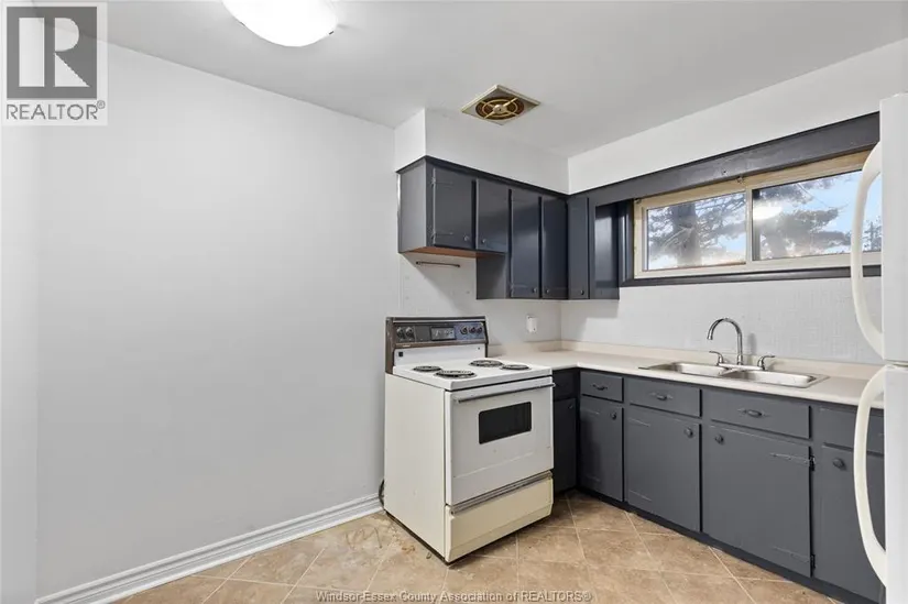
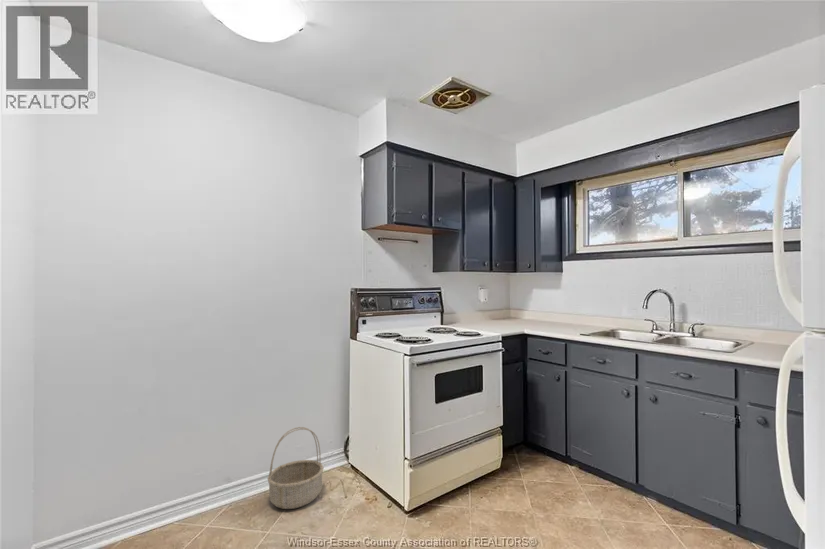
+ basket (296, 463)
